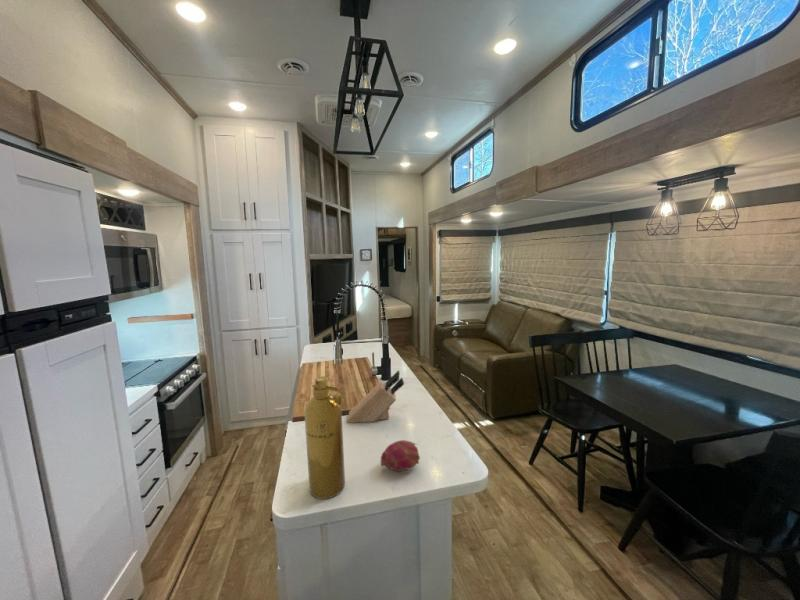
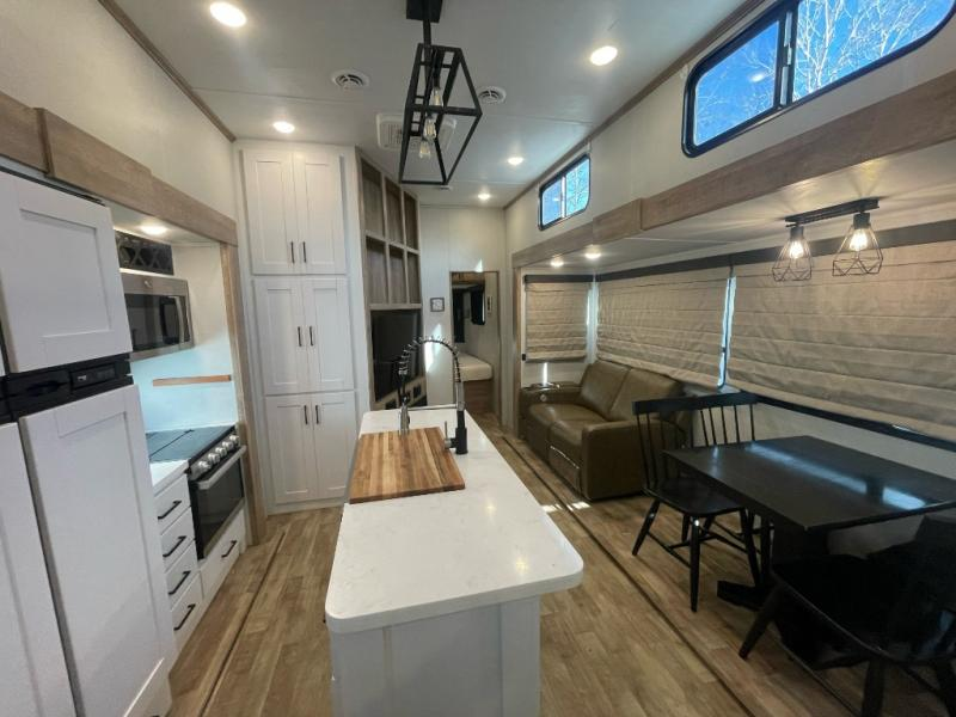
- fruit (400, 454)
- spray bottle (327, 434)
- knife block (375, 395)
